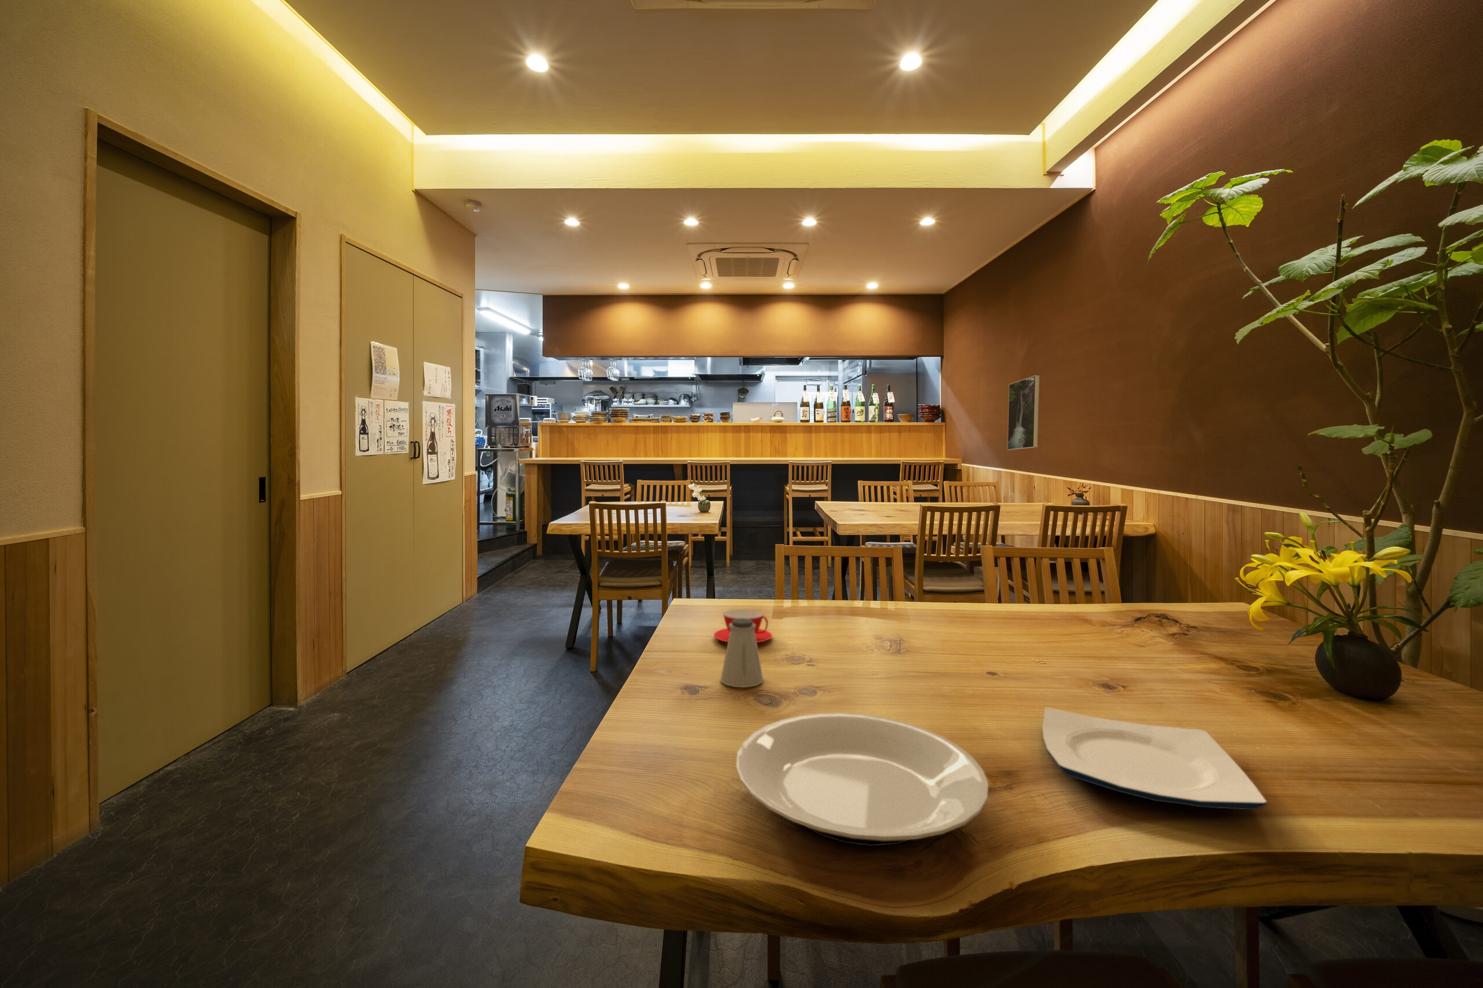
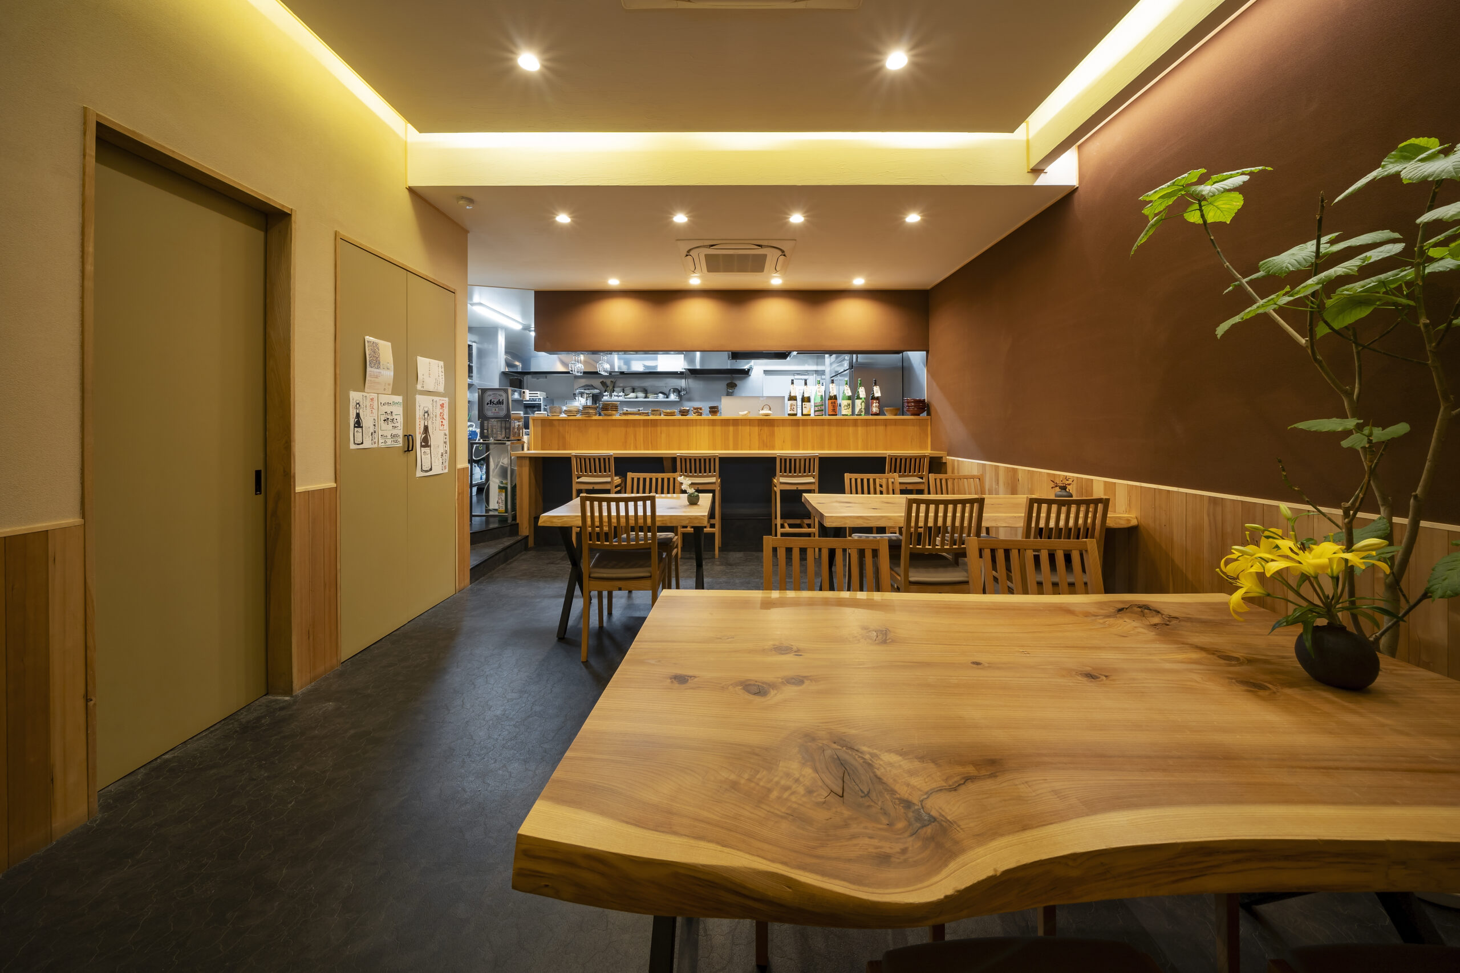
- saltshaker (743, 649)
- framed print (1023, 414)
- plate (1138, 758)
- plate (856, 781)
- teacup (745, 619)
